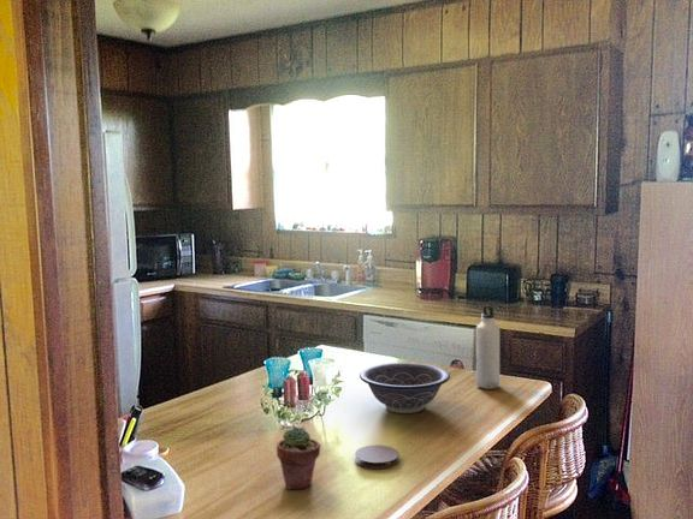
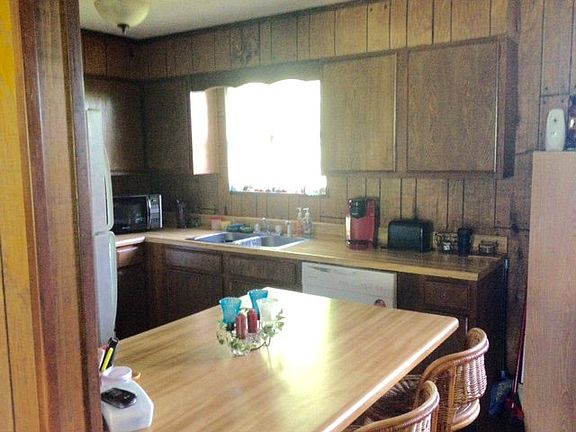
- potted succulent (297, 455)
- coaster (377, 455)
- water bottle (487, 345)
- decorative bowl (404, 390)
